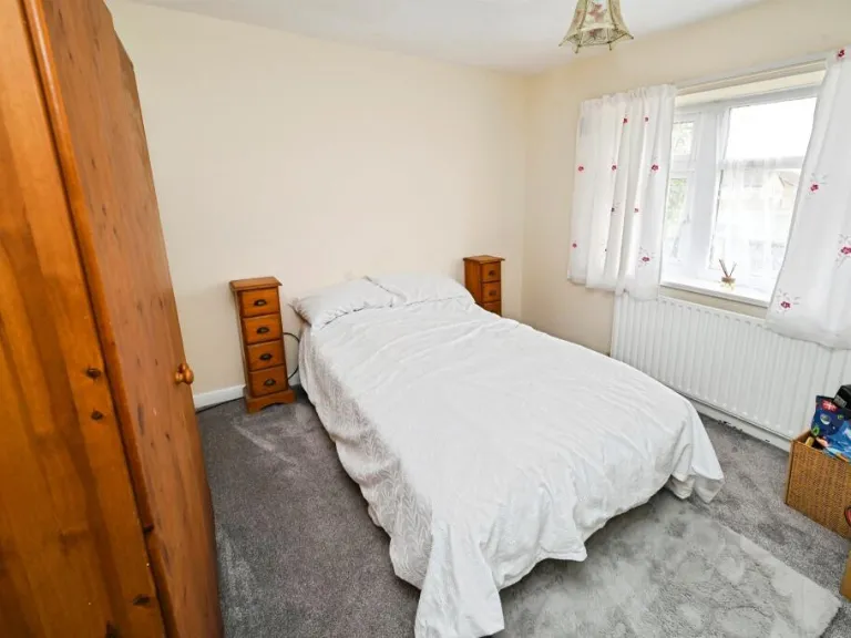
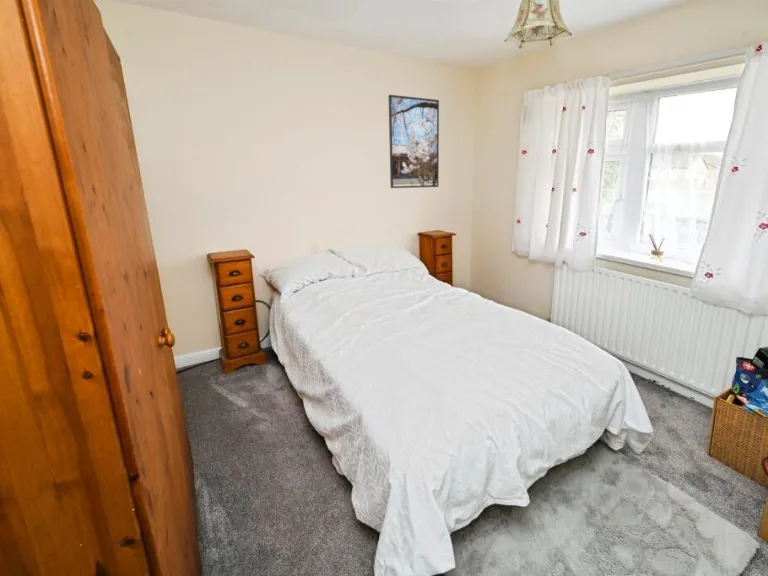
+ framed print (414, 143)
